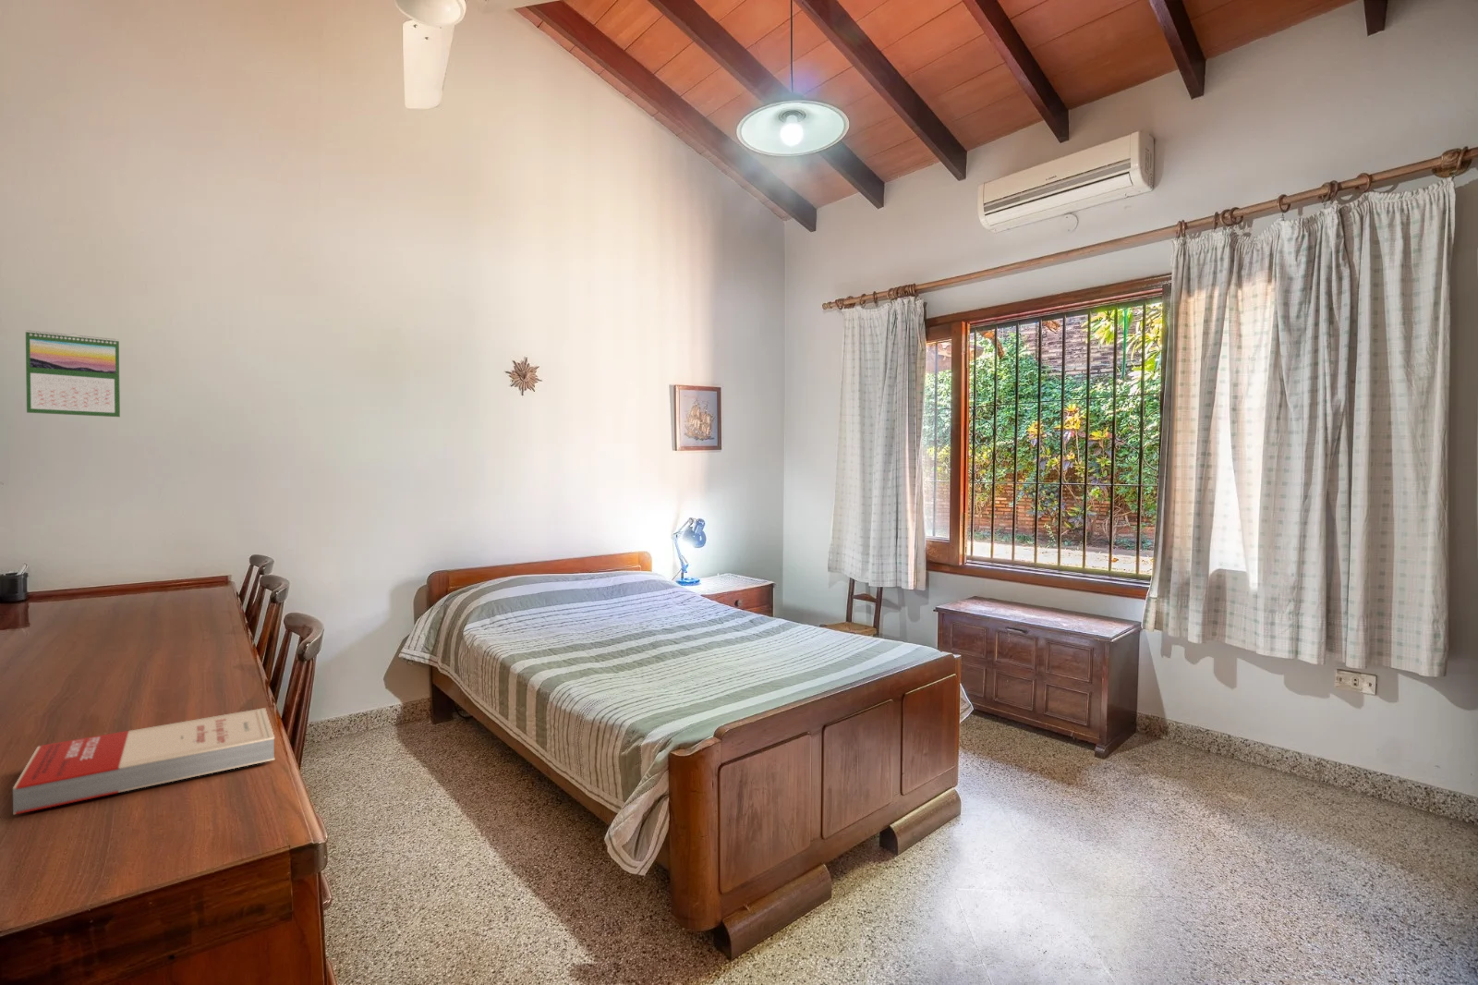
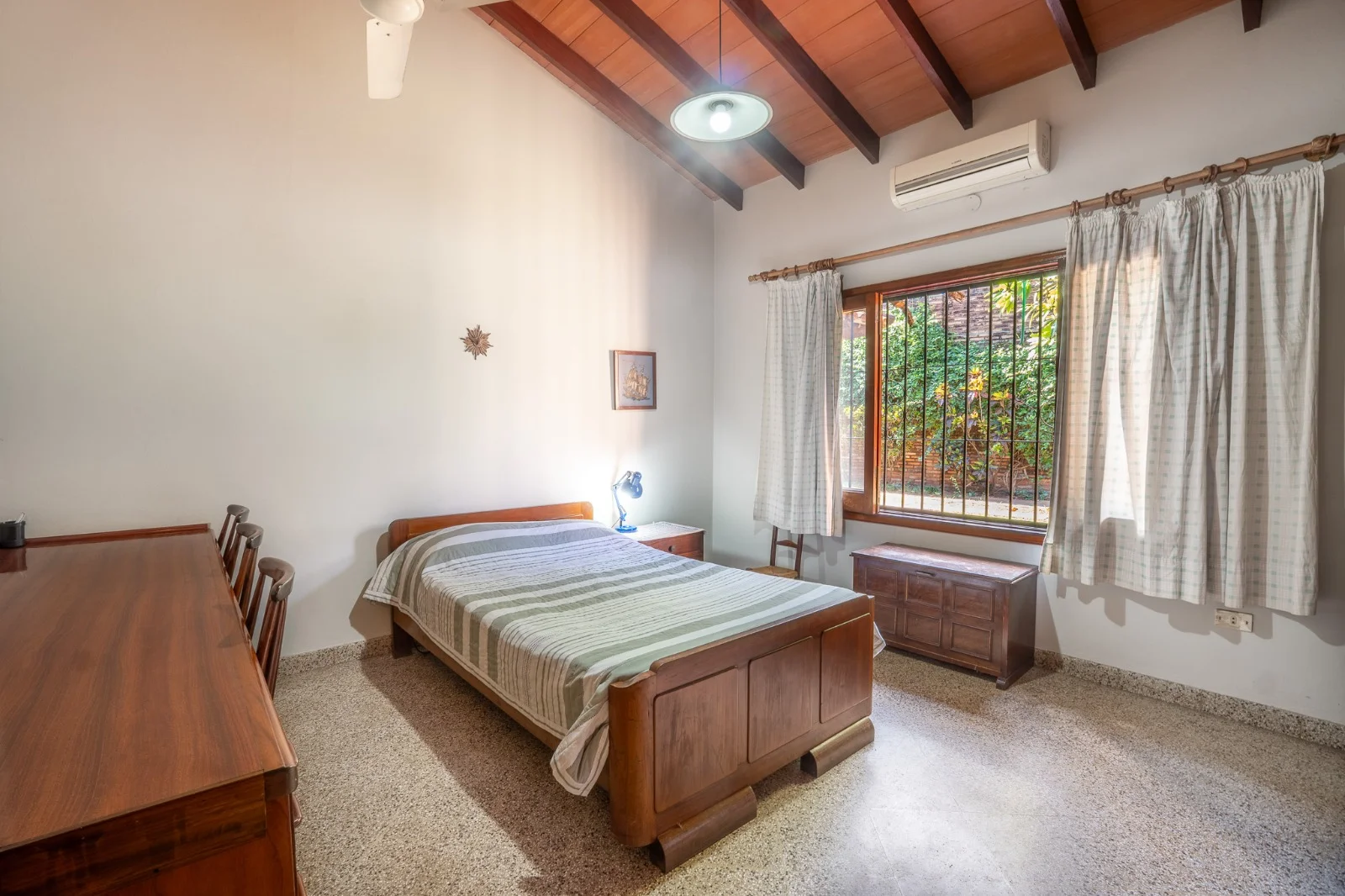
- calendar (74, 374)
- book (158, 752)
